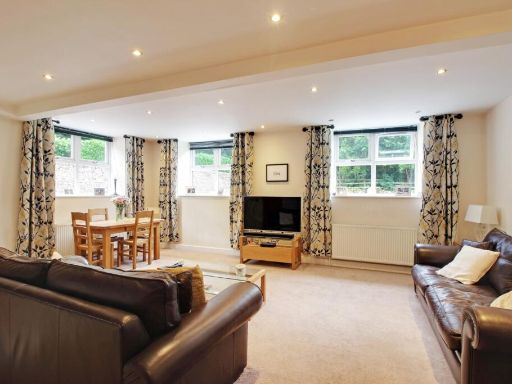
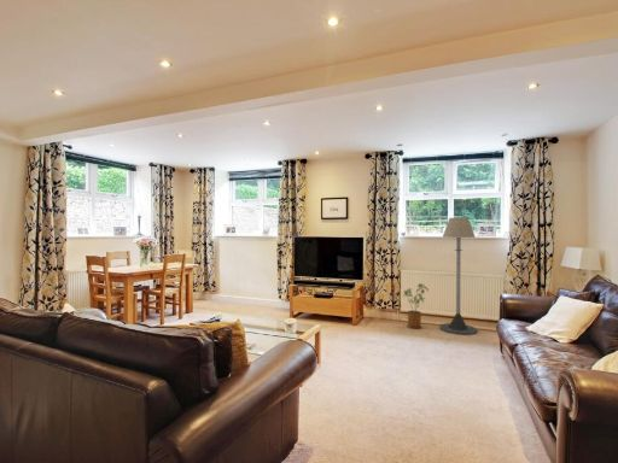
+ floor lamp (457, 274)
+ house plant (416, 306)
